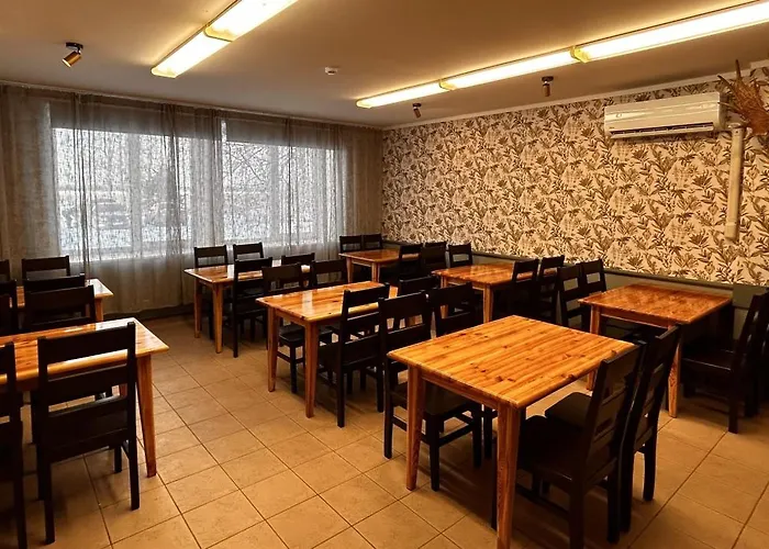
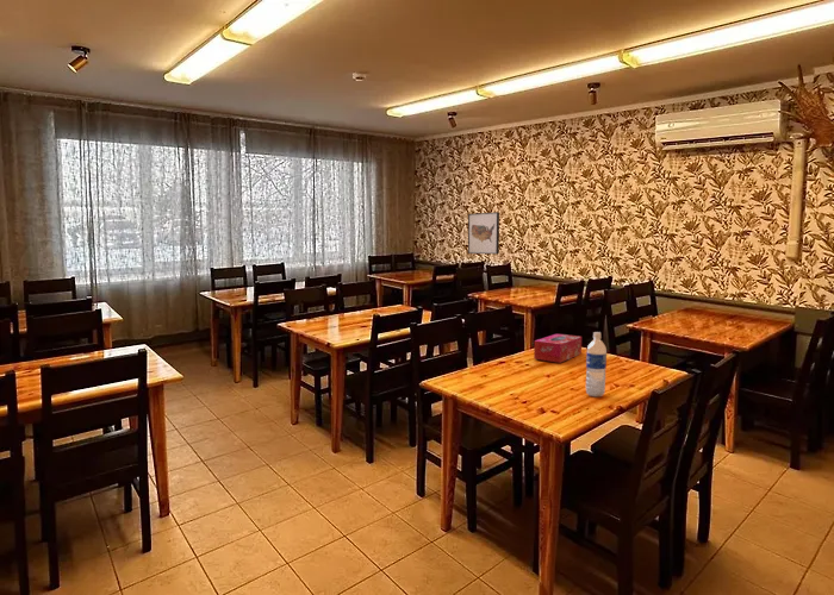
+ tissue box (558, 346)
+ water bottle (596, 363)
+ wall art (483, 233)
